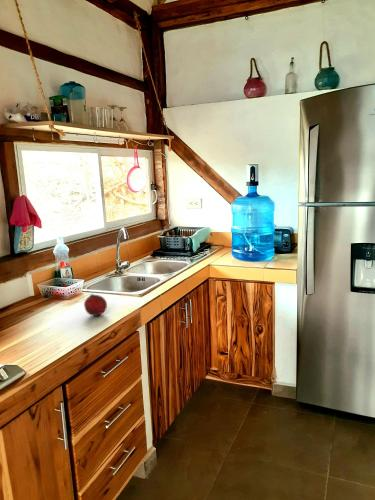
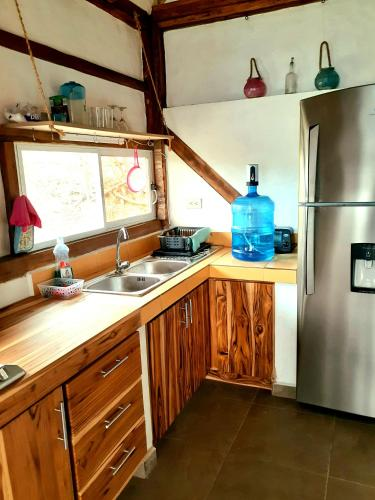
- fruit (95, 304)
